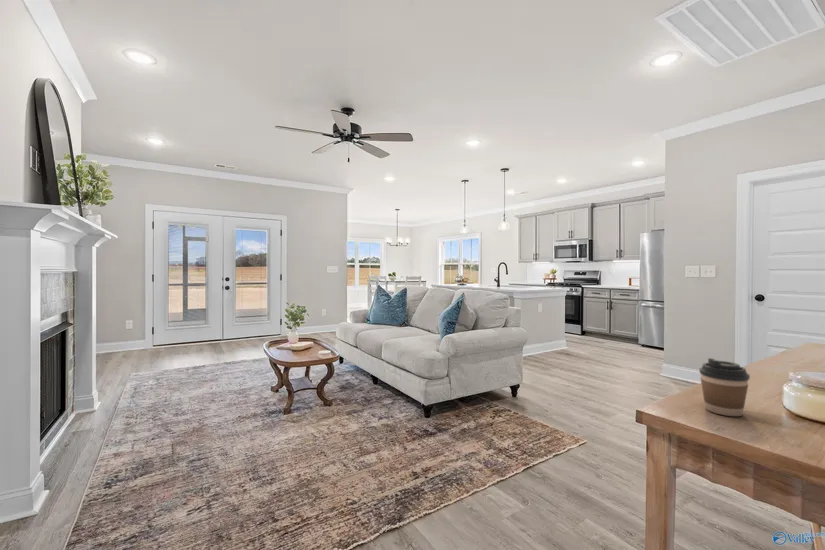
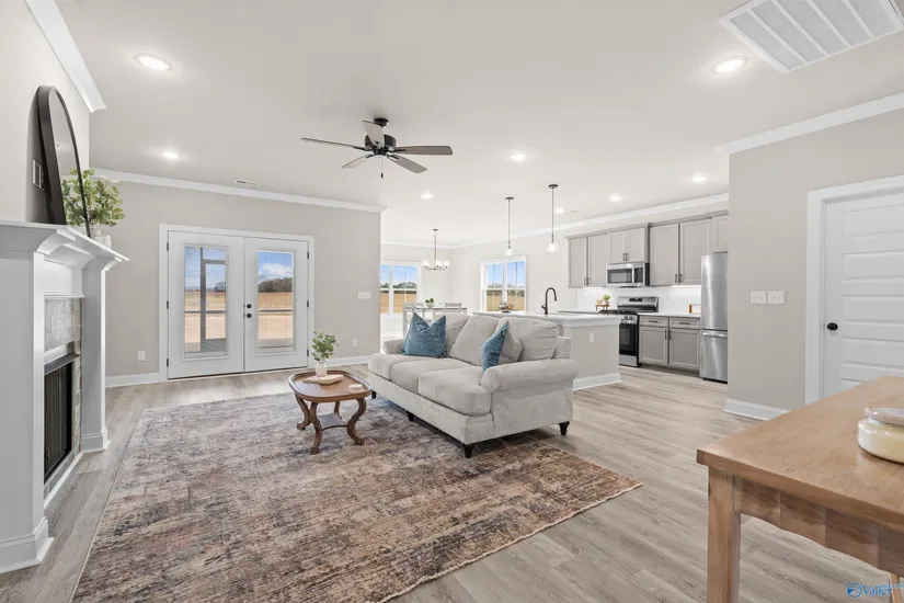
- coffee cup (723, 385)
